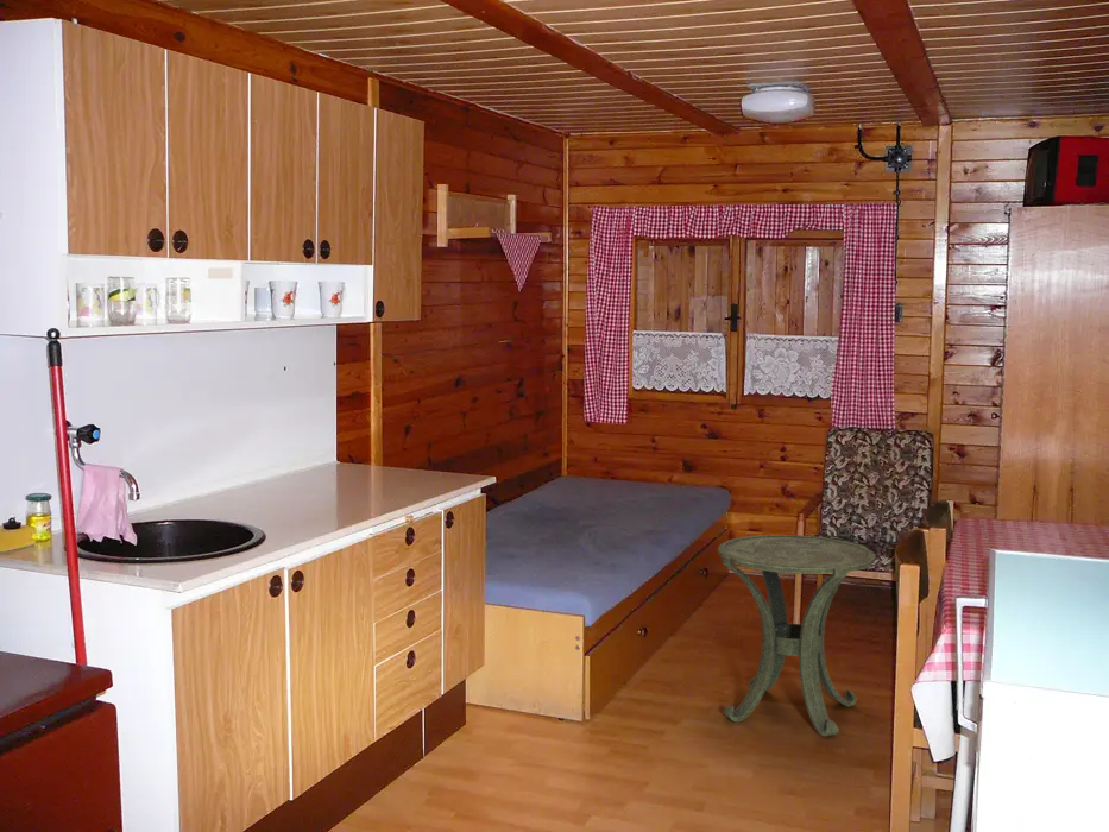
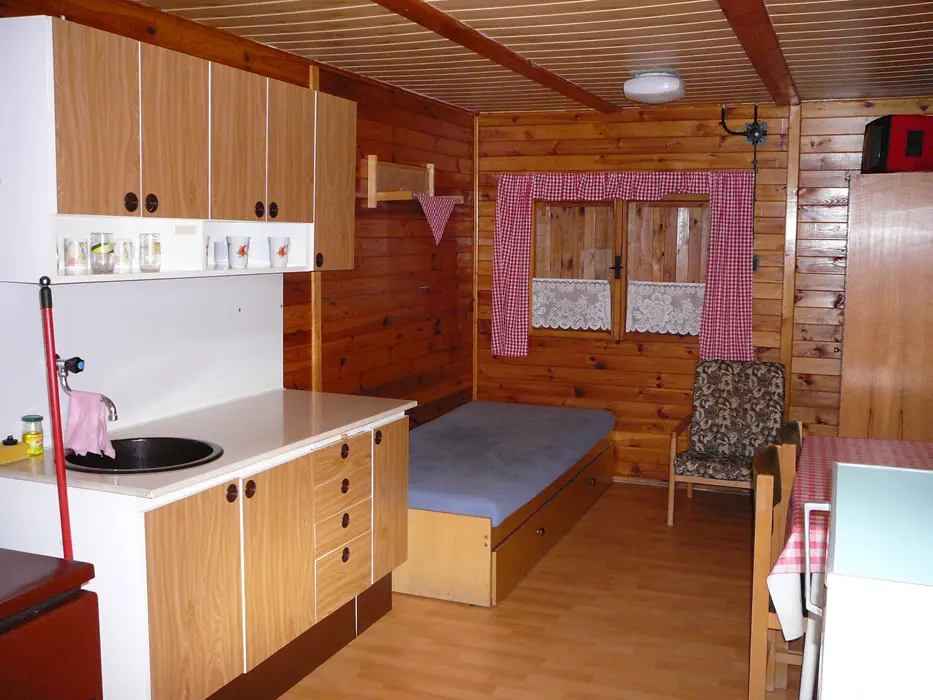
- side table (793, 630)
